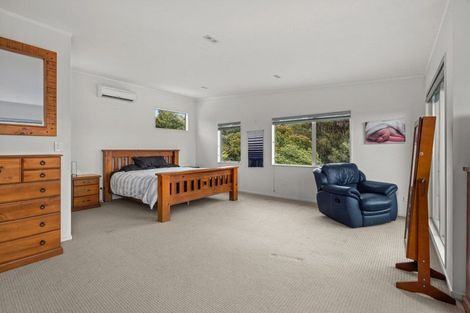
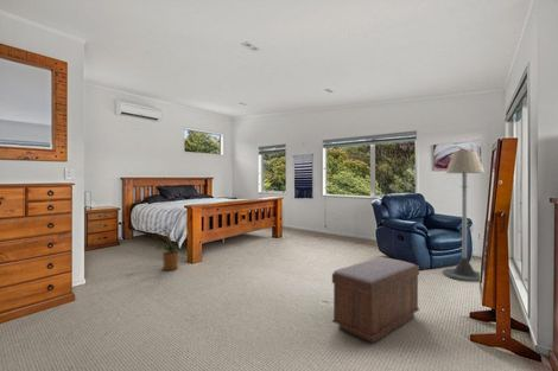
+ bench (376, 293)
+ floor lamp (464, 213)
+ house plant (169, 248)
